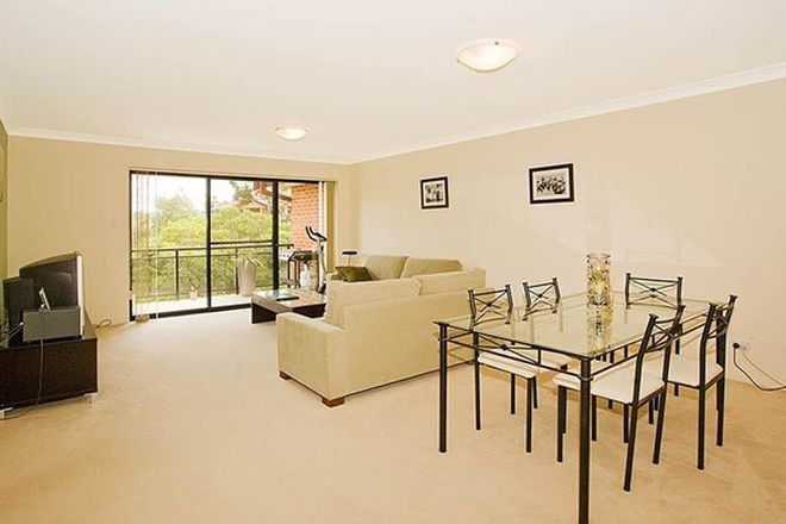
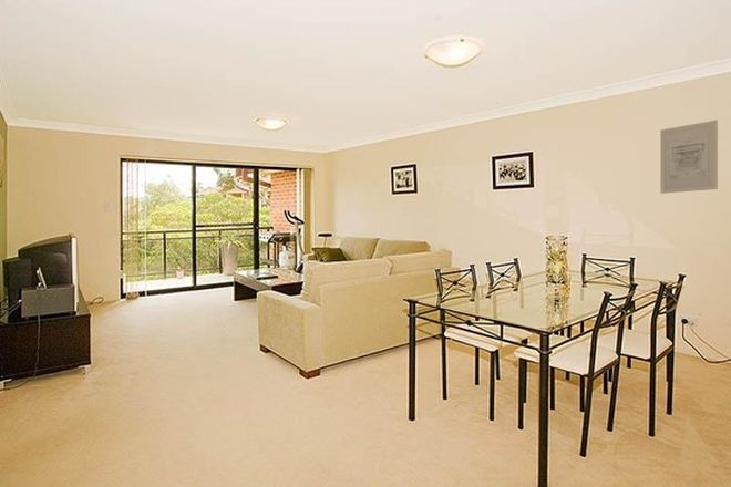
+ wall art (688, 158)
